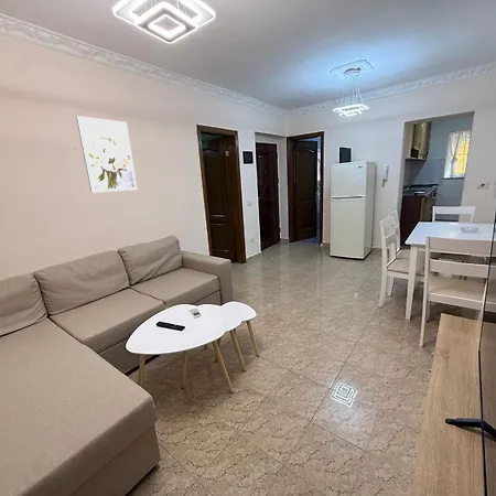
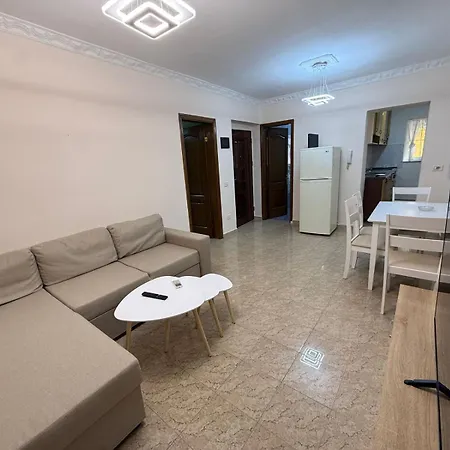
- wall art (109, 155)
